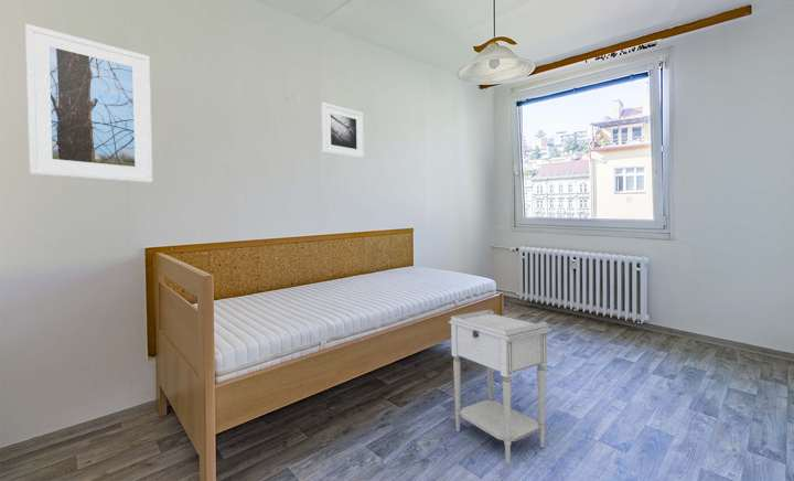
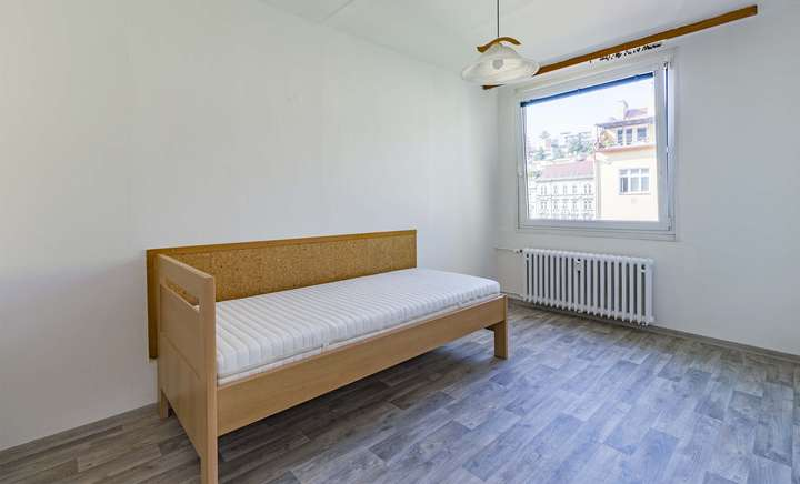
- nightstand (501, 374)
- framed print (343, 131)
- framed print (94, 110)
